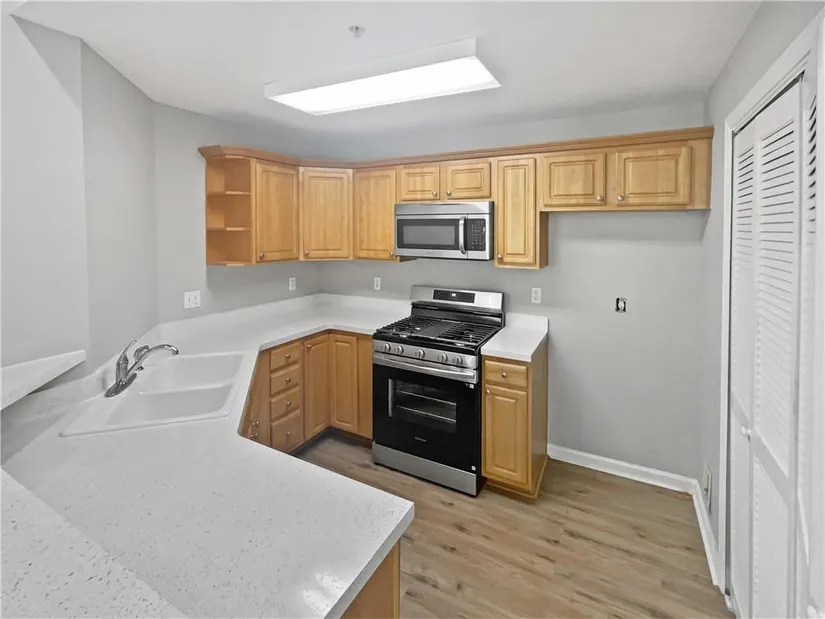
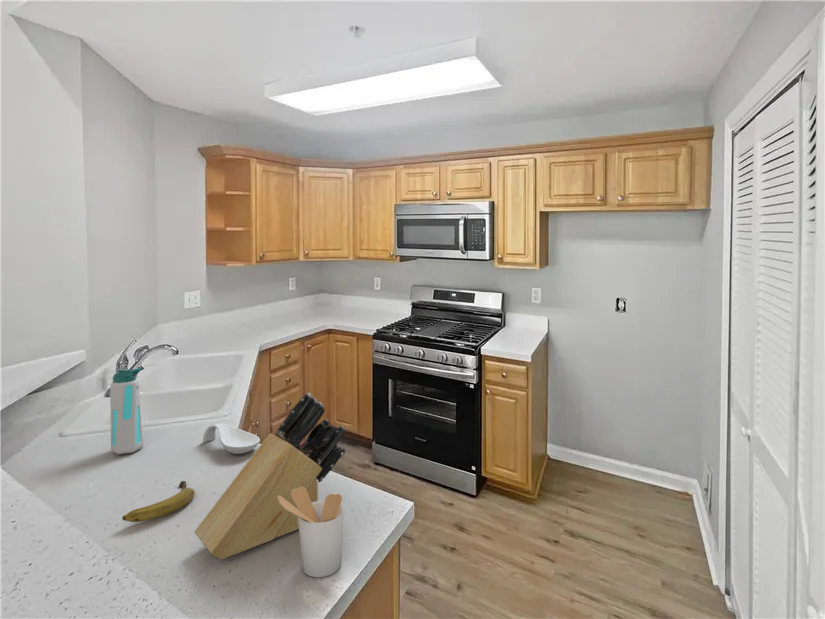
+ fruit (161, 501)
+ spoon rest (229, 437)
+ water bottle (127, 409)
+ knife block (276, 465)
+ utensil holder (310, 529)
